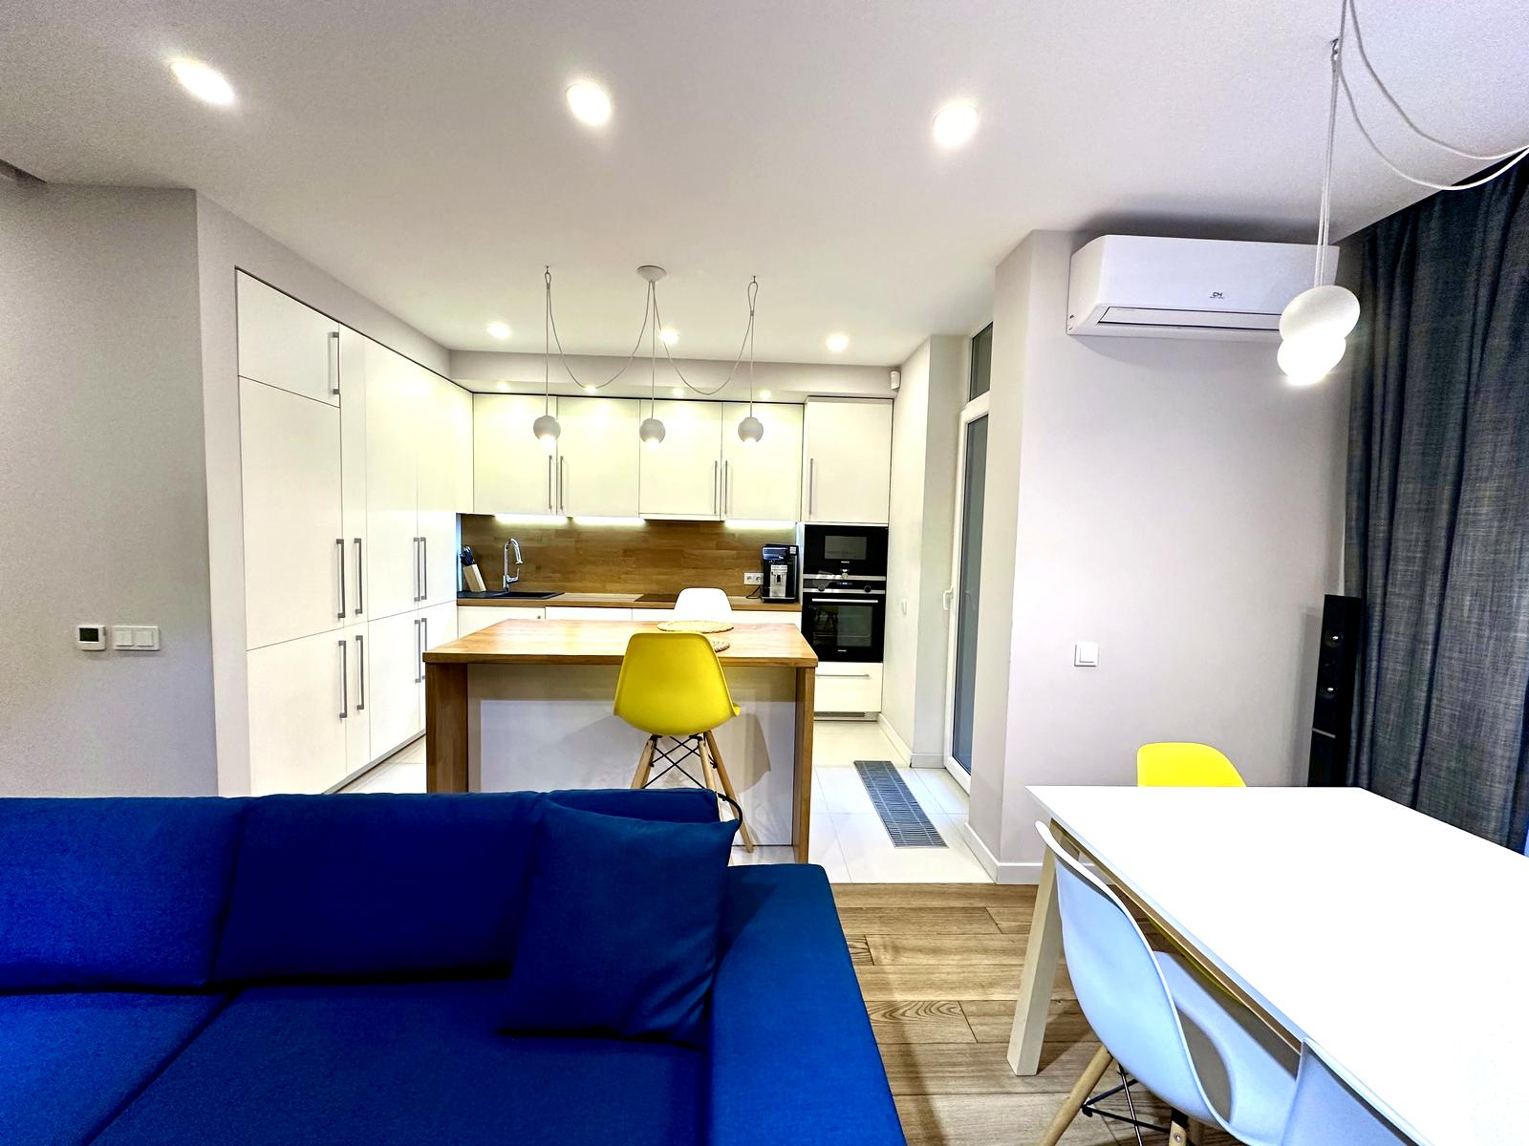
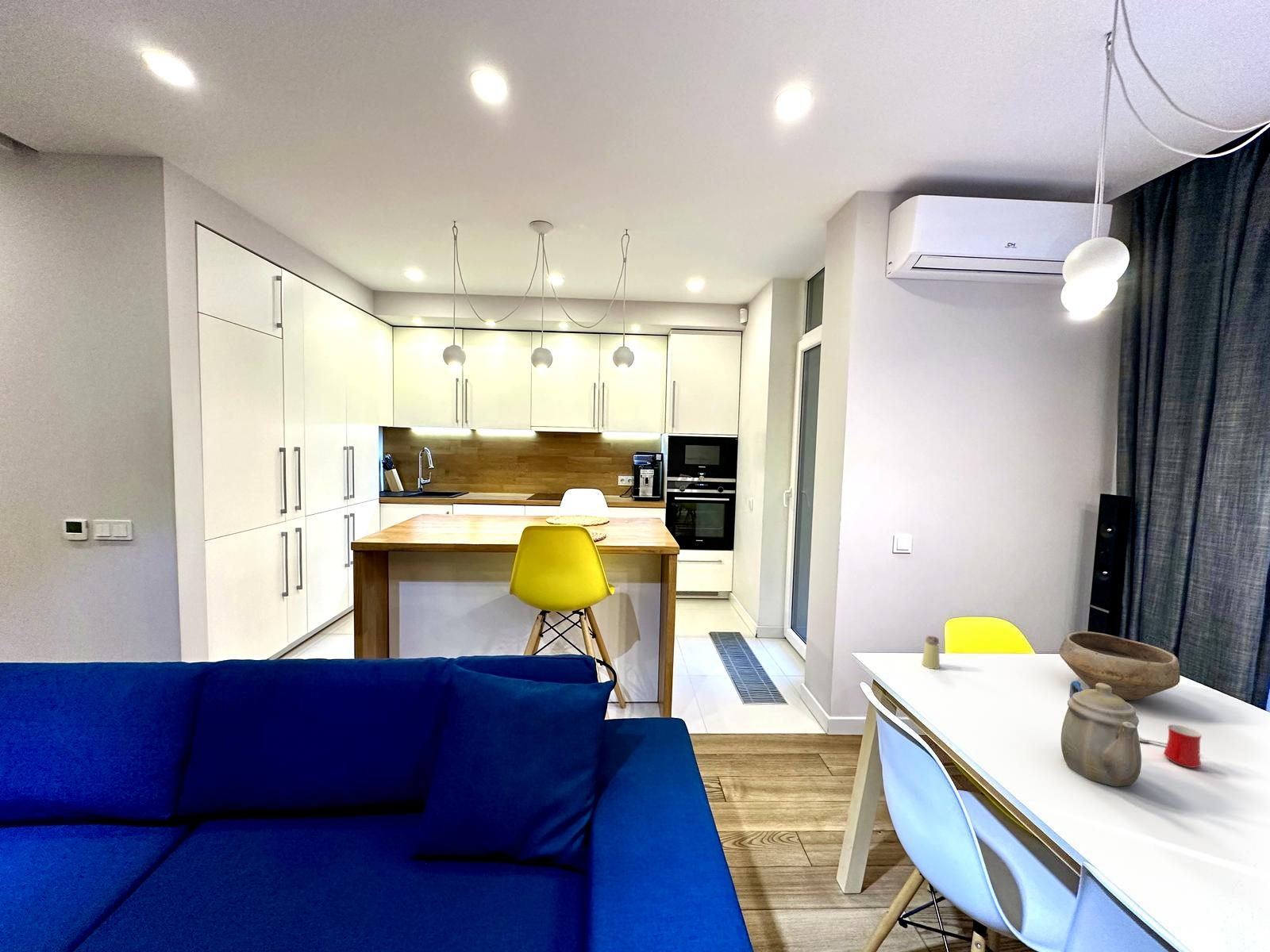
+ teapot (1100, 728)
+ bowl (1116, 669)
+ mug (1172, 739)
+ saltshaker (931, 651)
